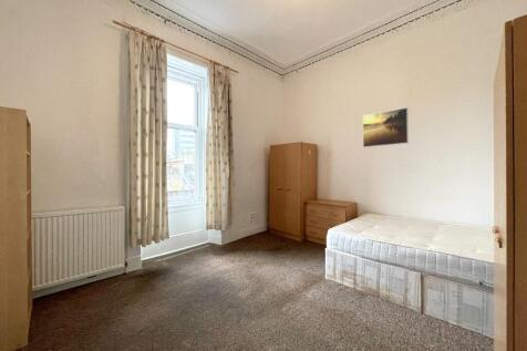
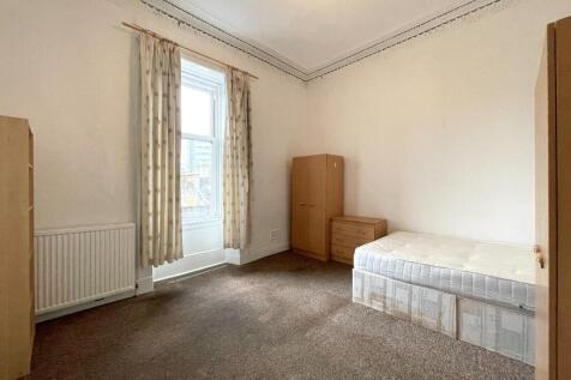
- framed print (384, 128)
